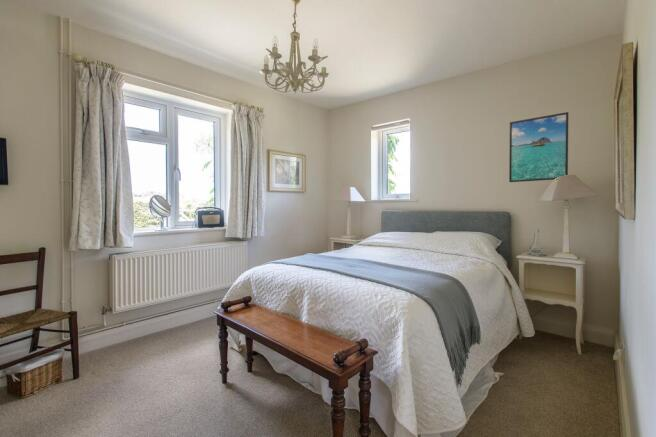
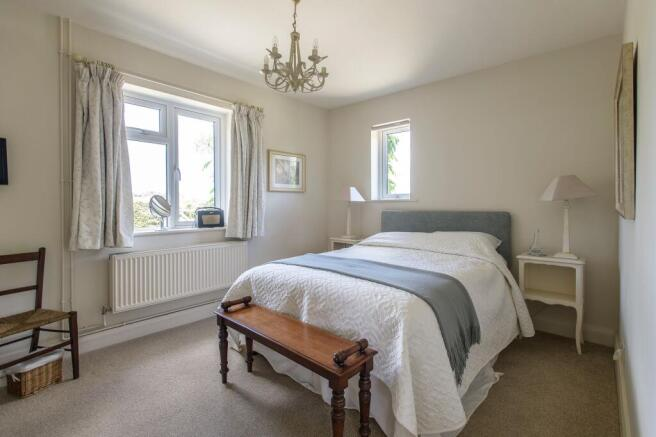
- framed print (537, 149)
